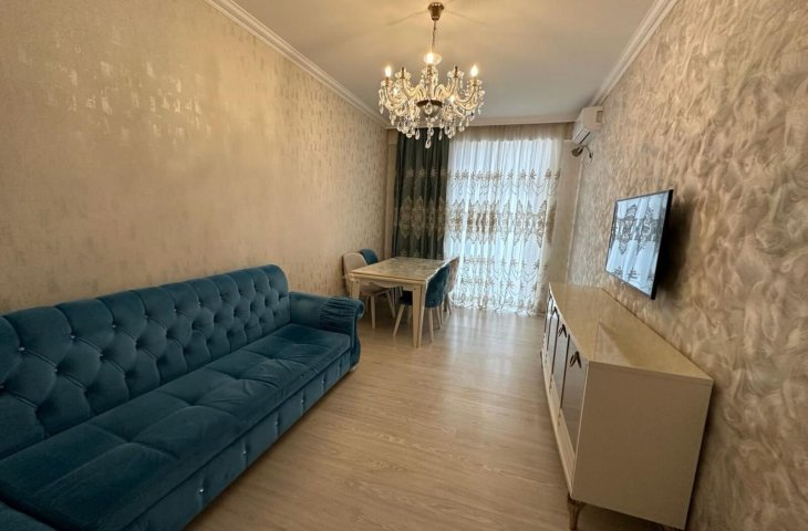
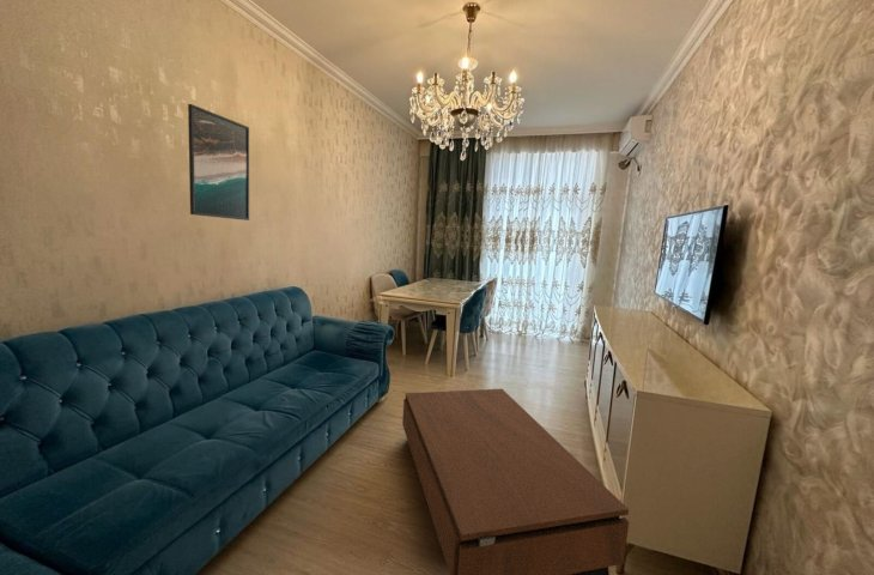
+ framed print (221, 168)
+ coffee table (485, 465)
